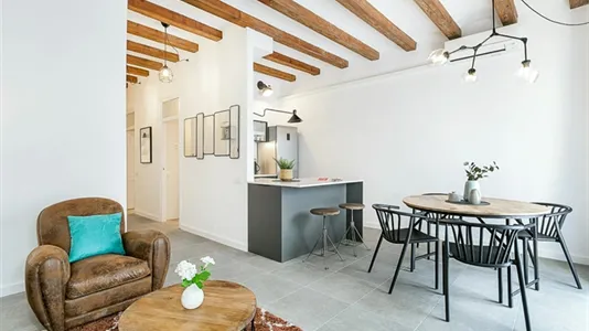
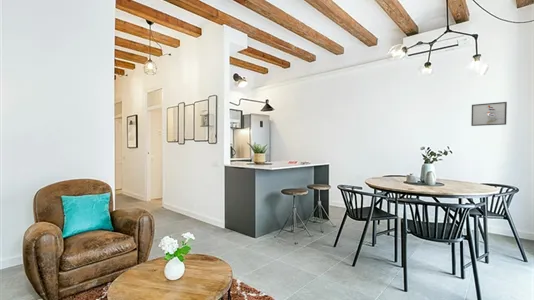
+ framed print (488, 114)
